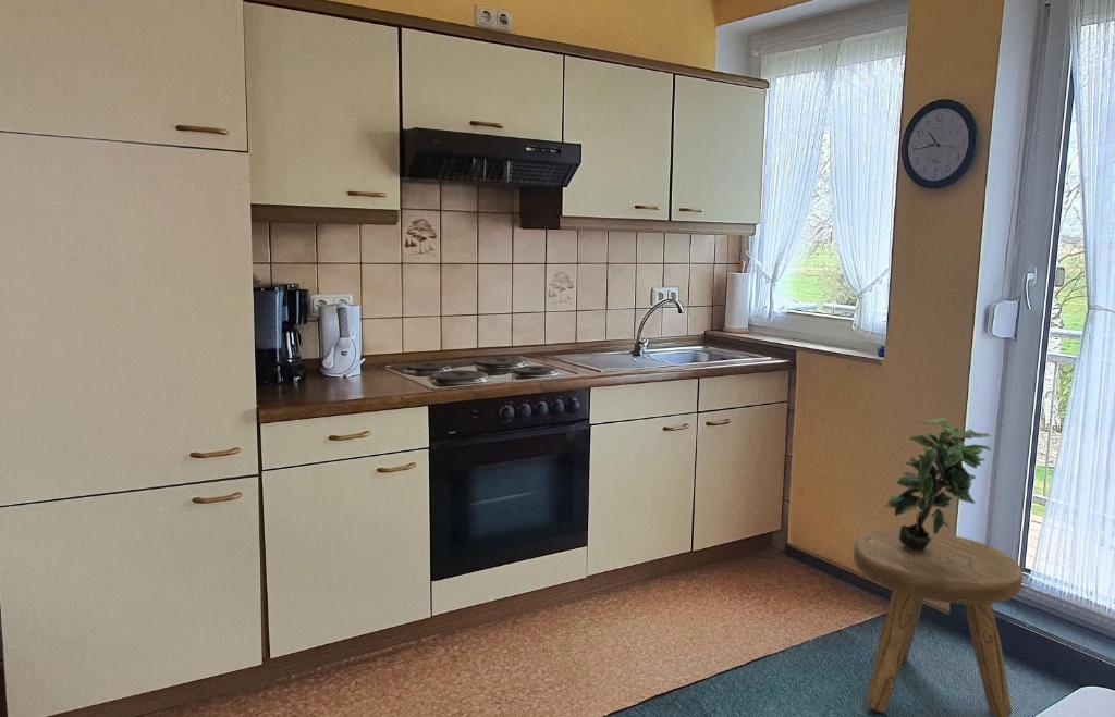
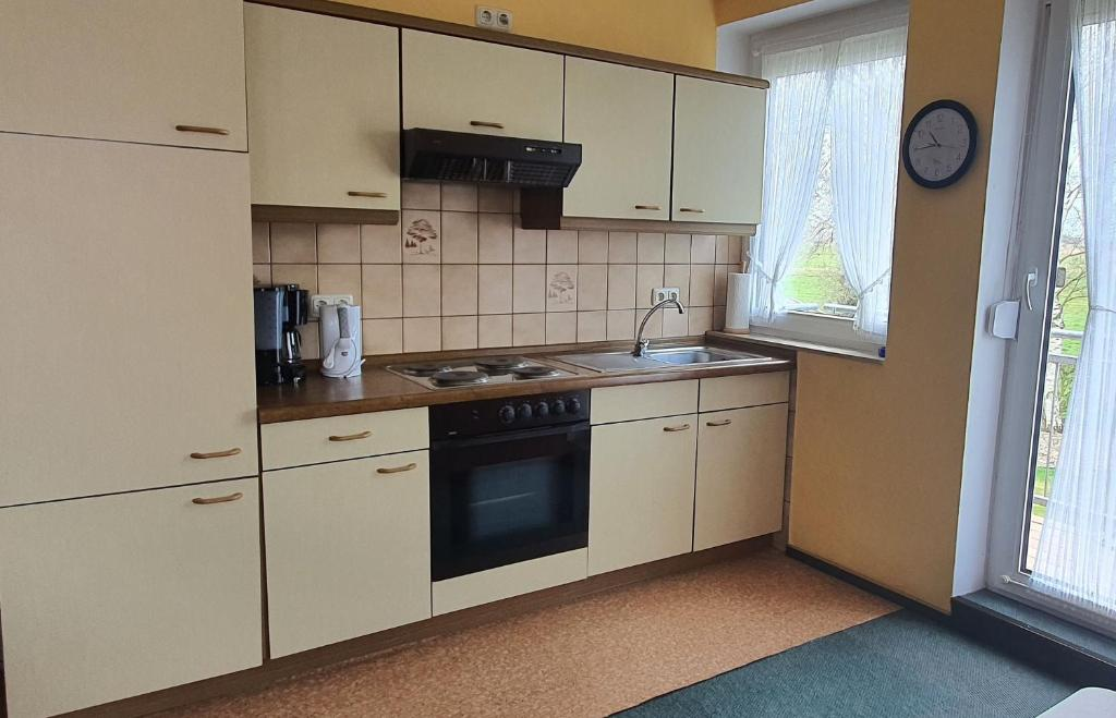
- stool (918, 619)
- potted plant (938, 485)
